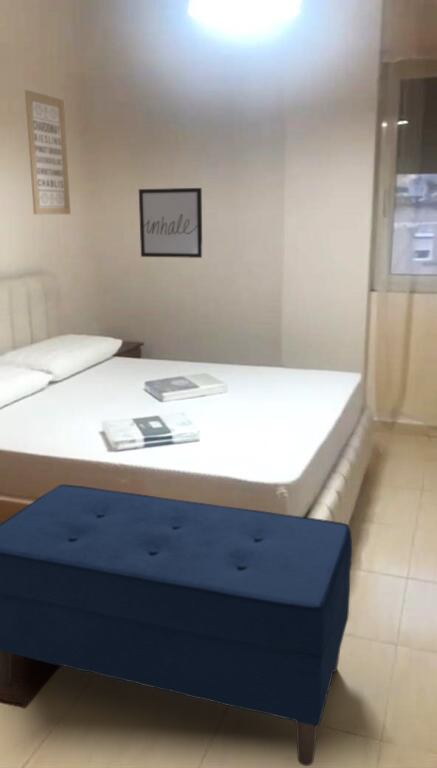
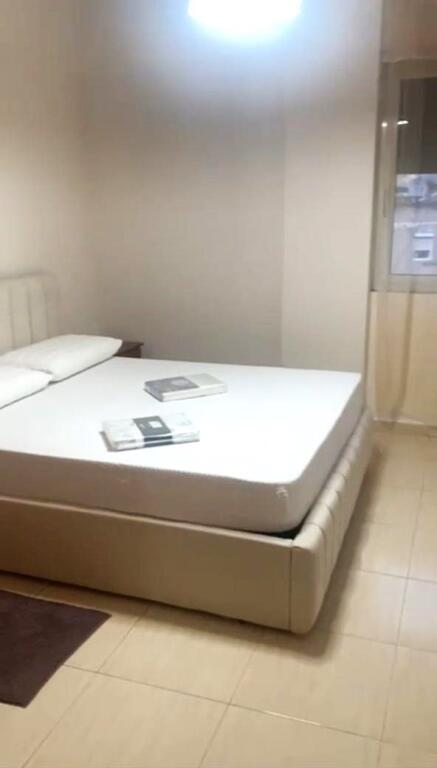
- wall art (170, 223)
- bench (167, 606)
- wall art (49, 156)
